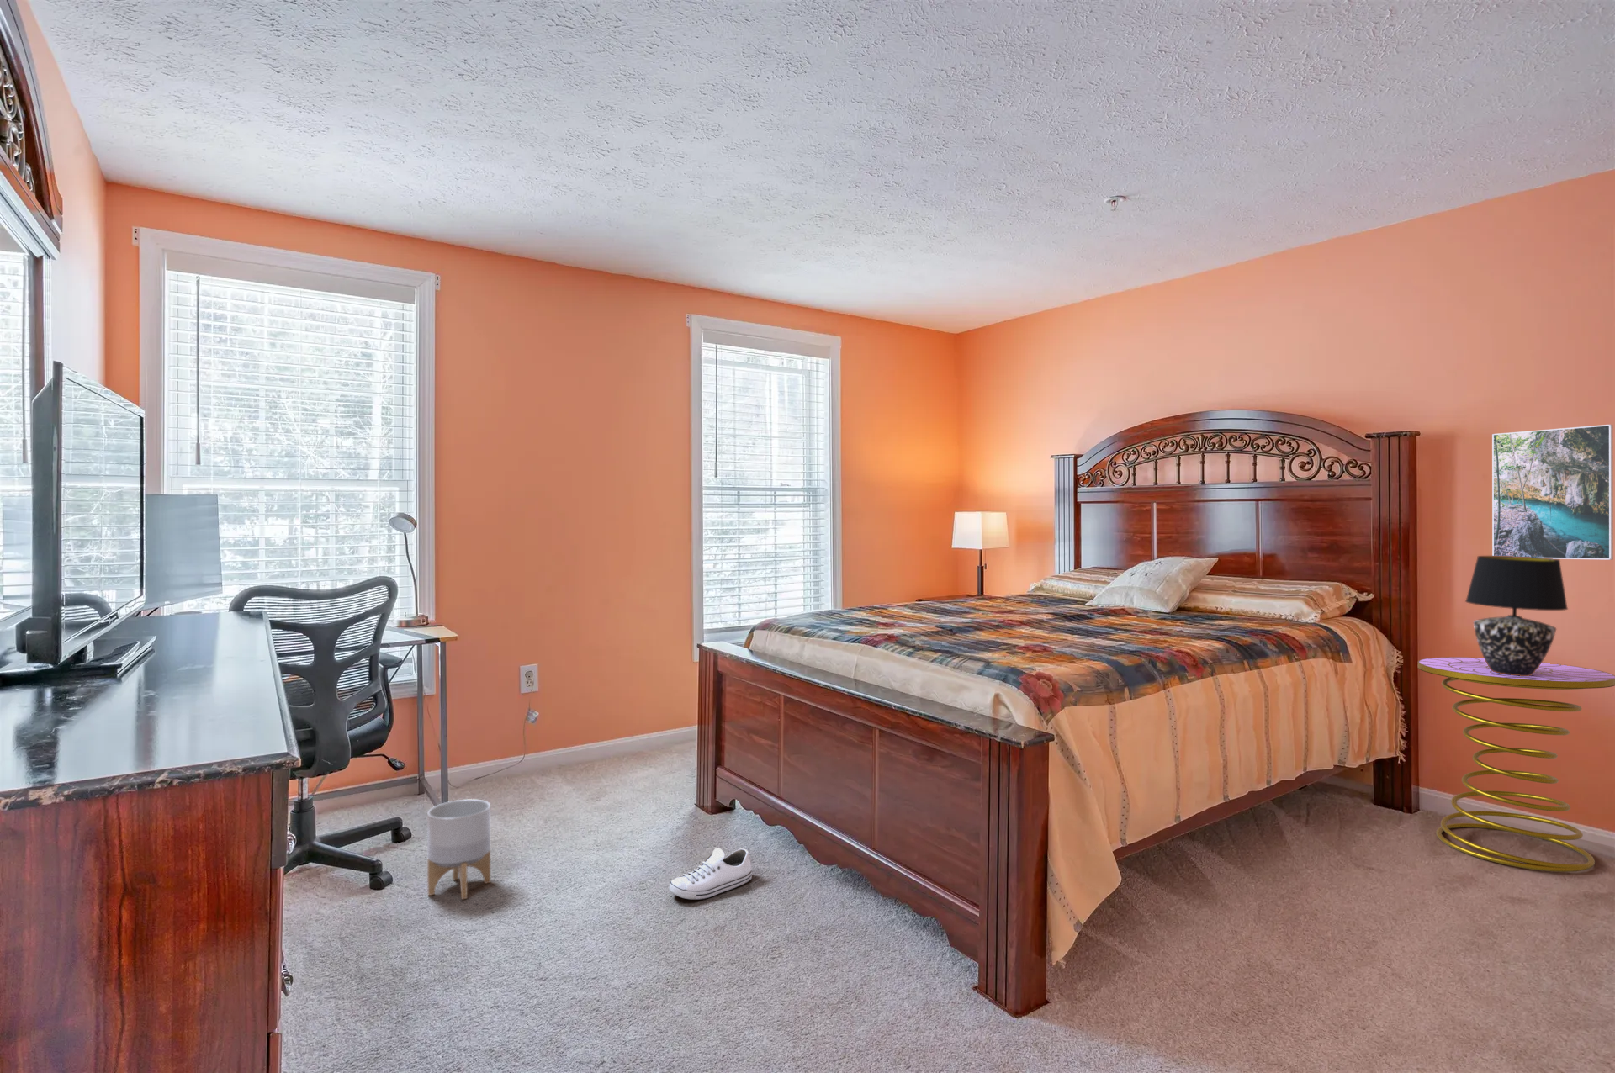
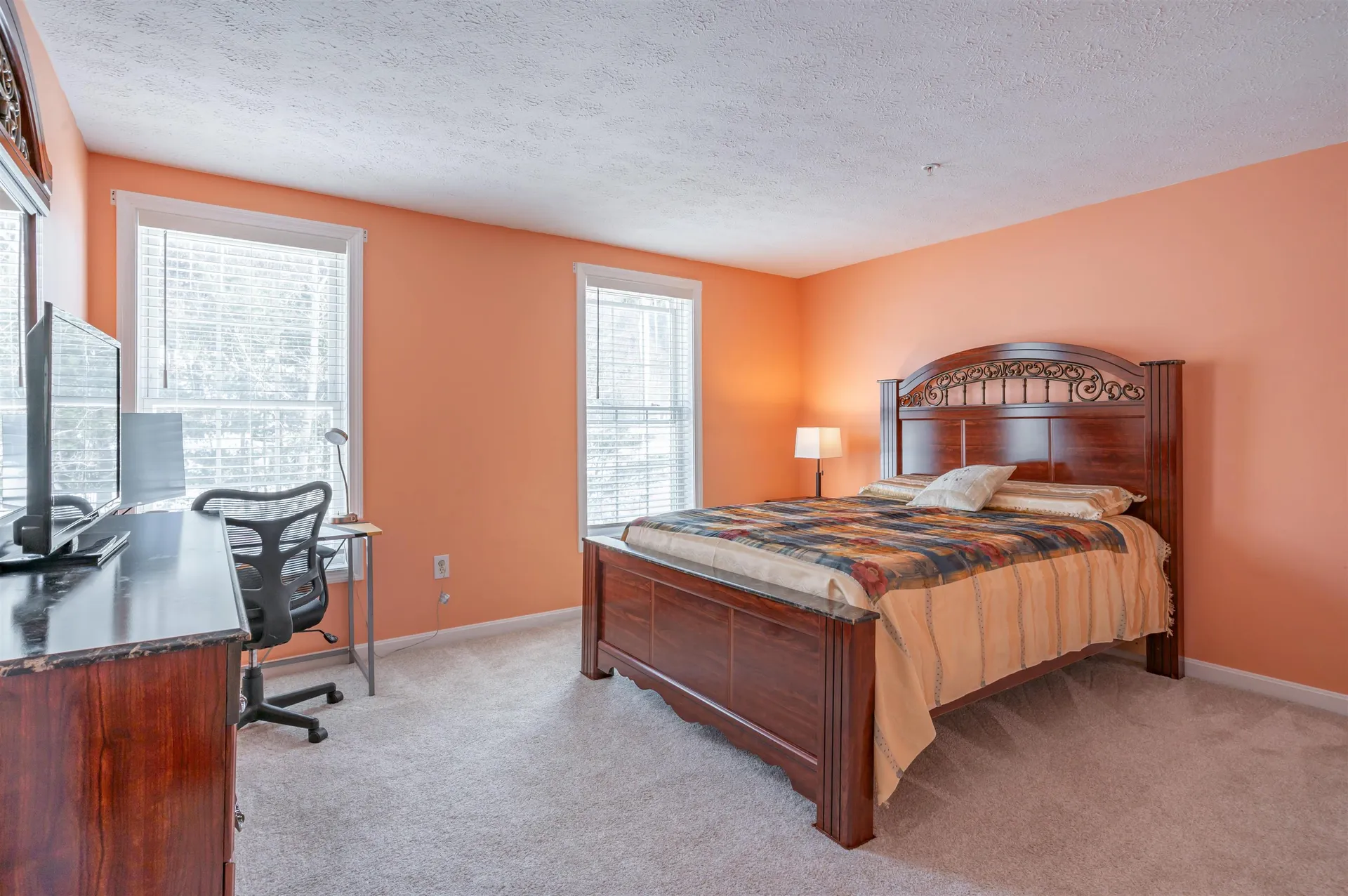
- shoe (713, 869)
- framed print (1549, 493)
- table lamp (1511, 614)
- planter (459, 848)
- side table (1512, 752)
